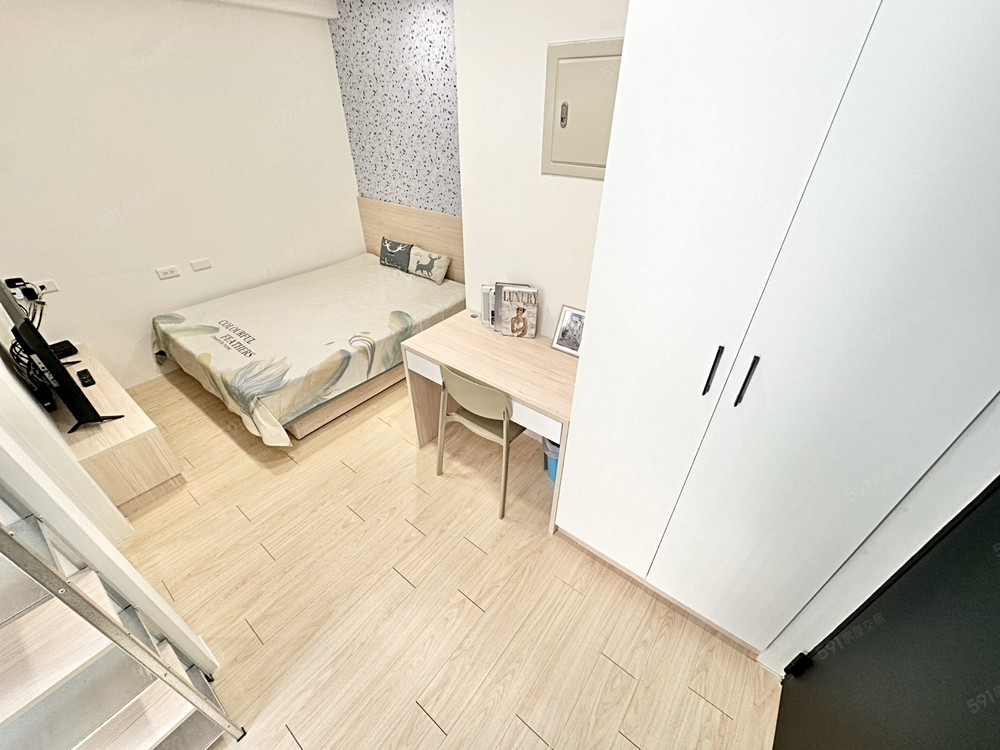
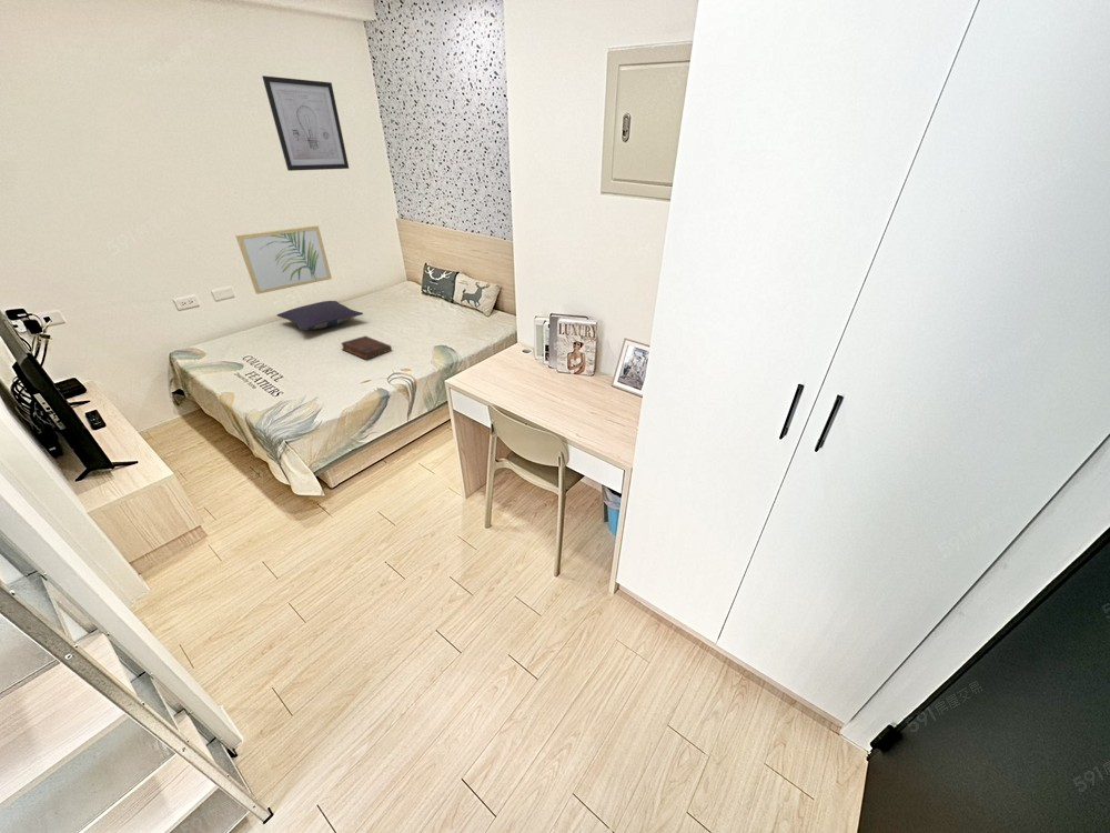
+ wall art (309, 126)
+ diary (365, 347)
+ pillow (320, 314)
+ wall art (287, 259)
